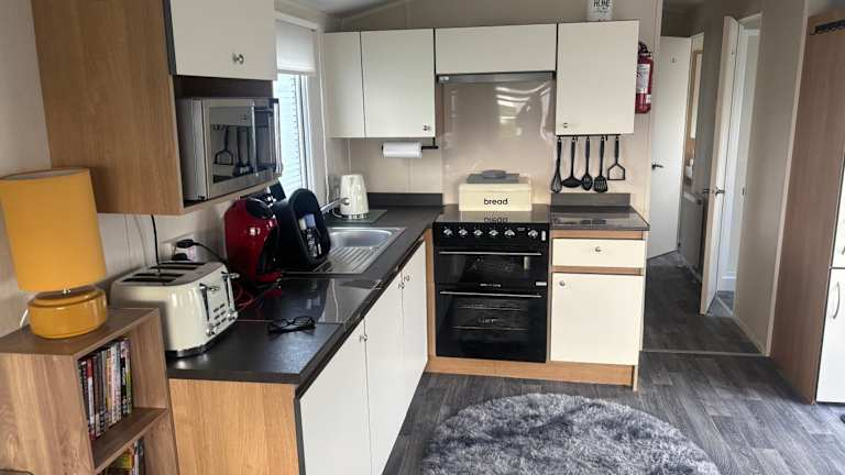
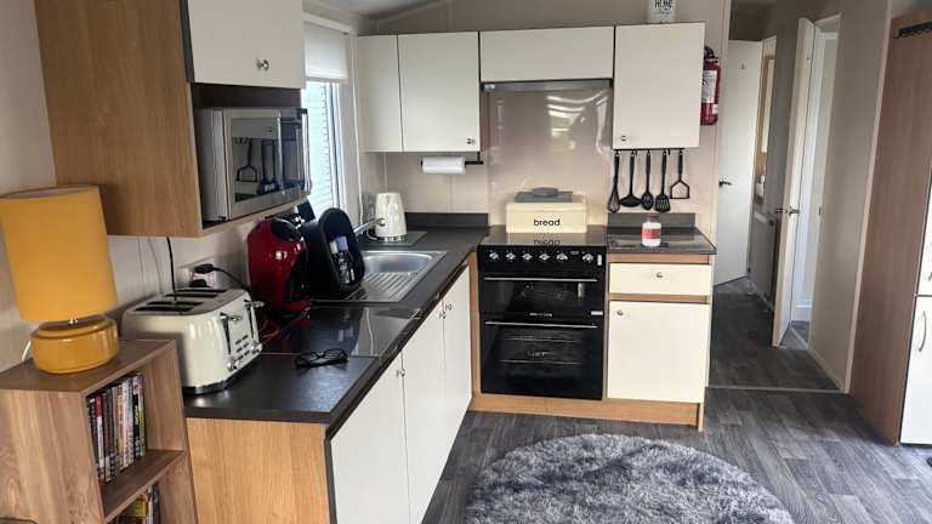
+ jar (652, 230)
